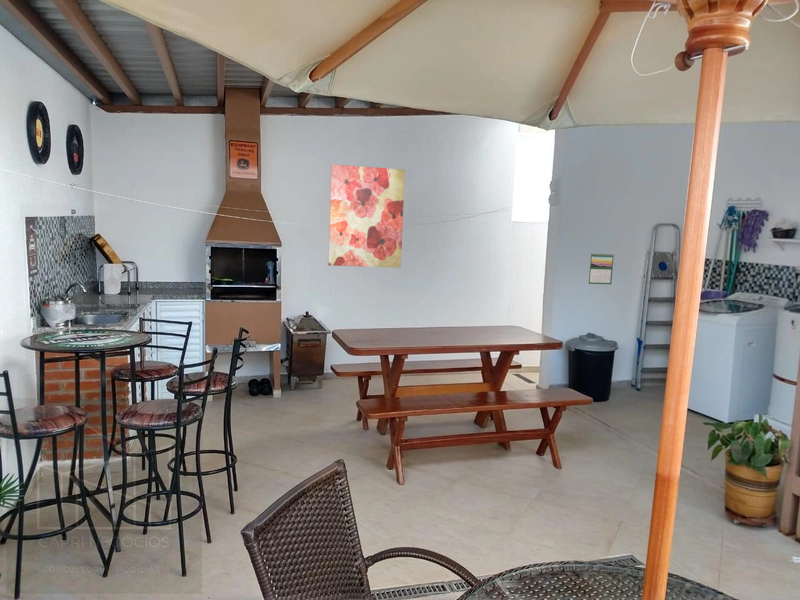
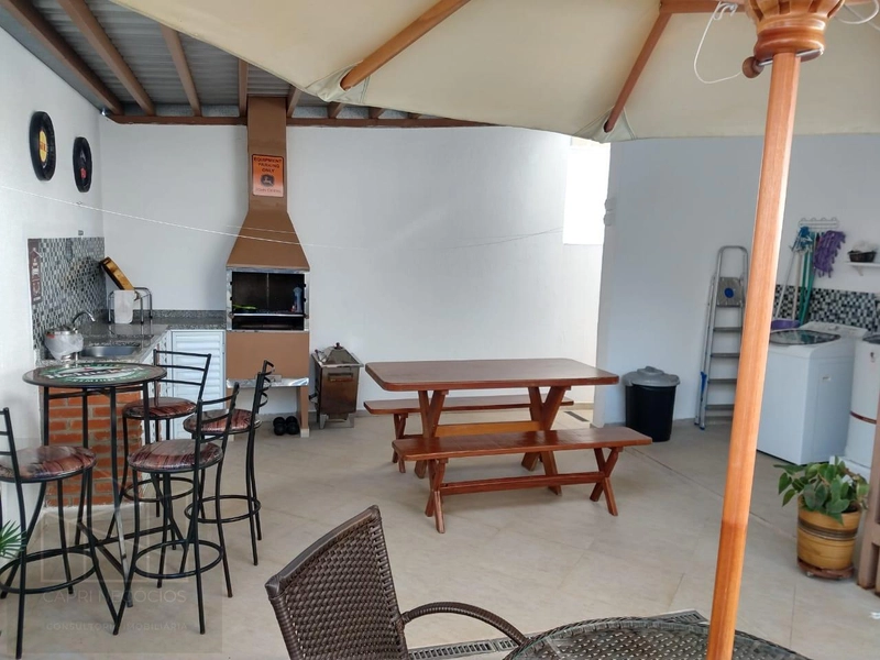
- calendar (601, 268)
- wall art (366, 217)
